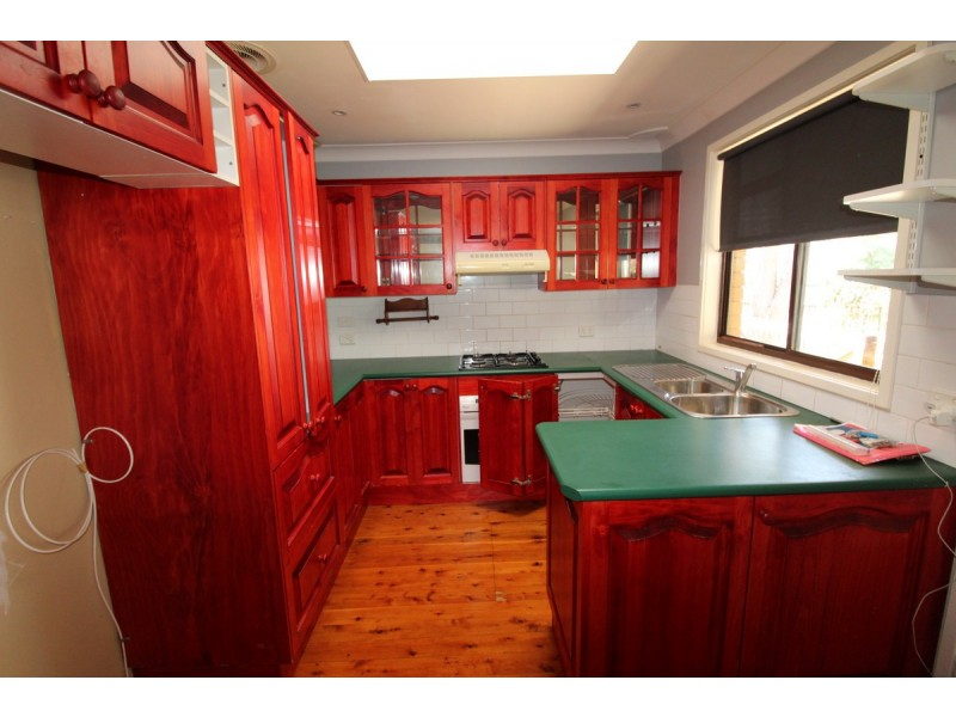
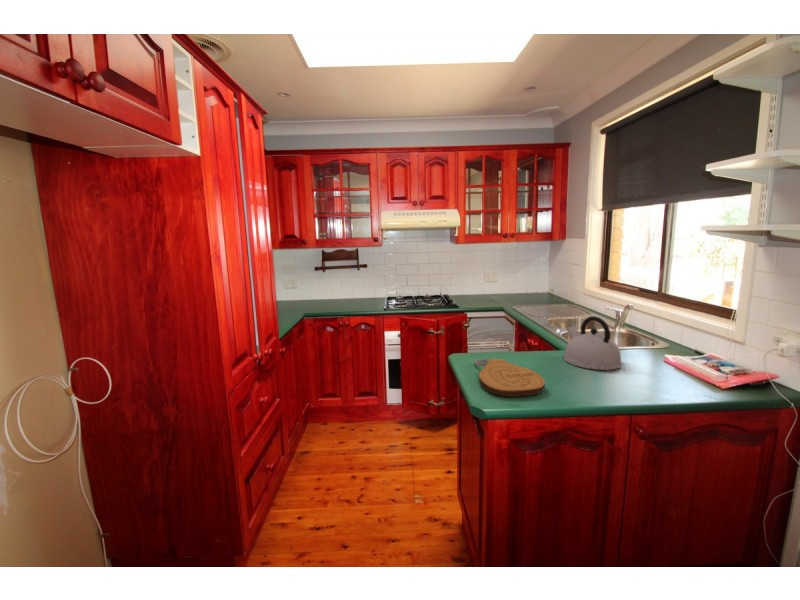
+ kettle (591, 338)
+ key chain (501, 370)
